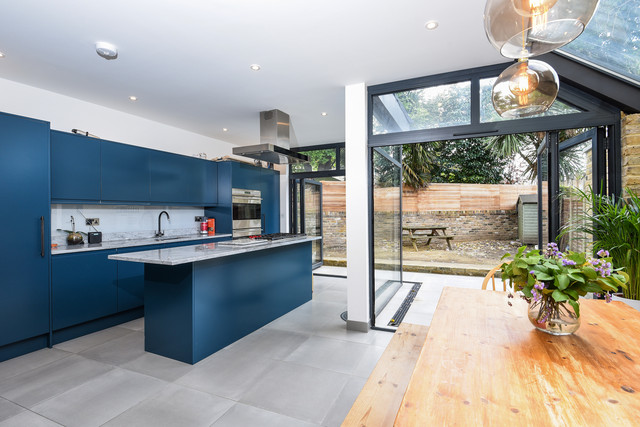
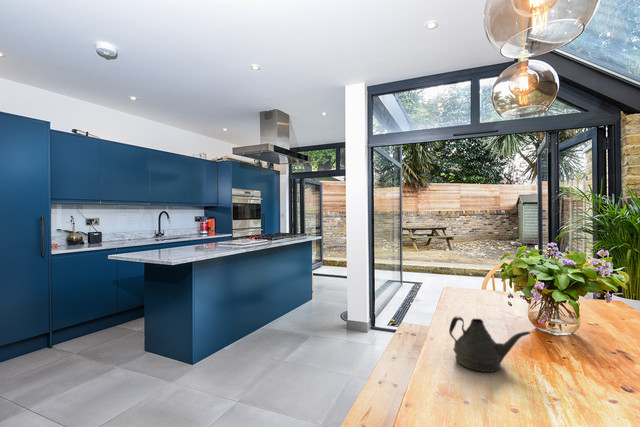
+ teapot (487, 343)
